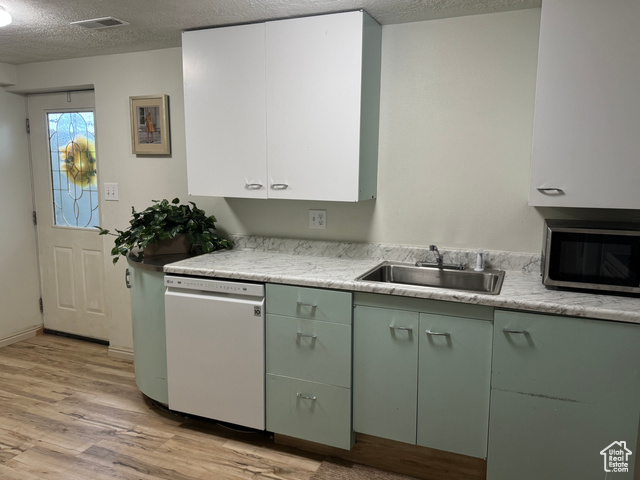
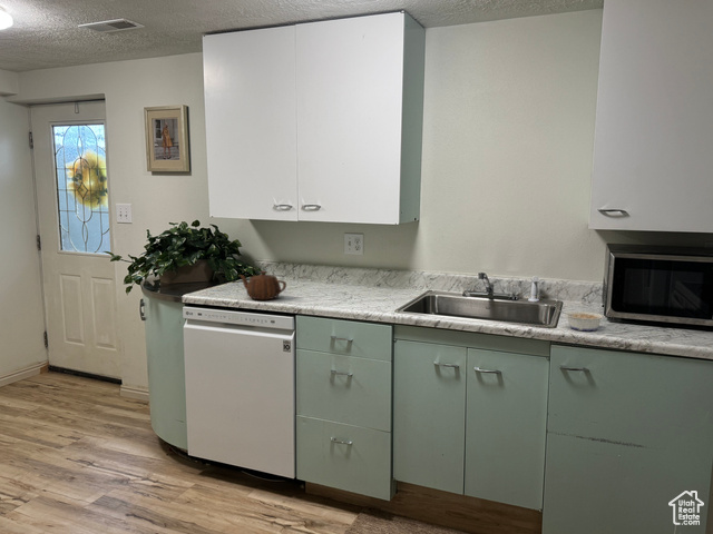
+ legume (583, 319)
+ teapot (262, 284)
